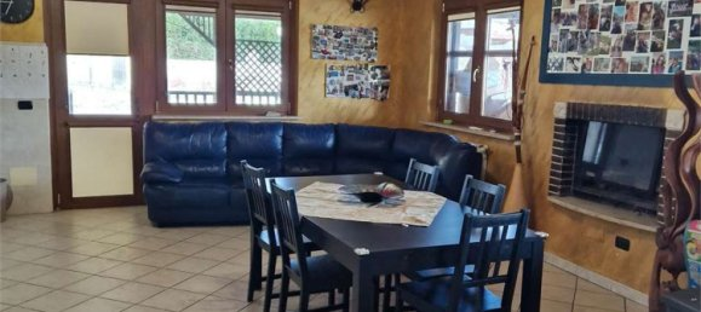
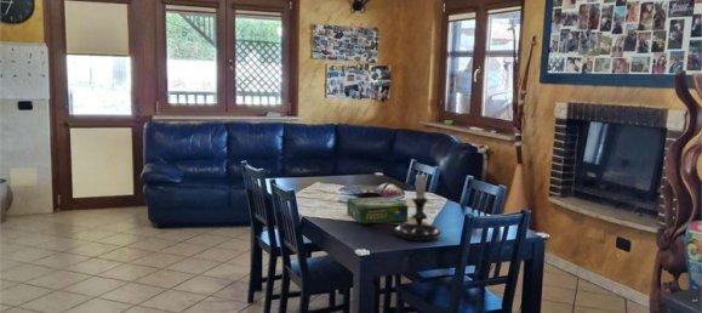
+ candle holder (418, 203)
+ board game (376, 209)
